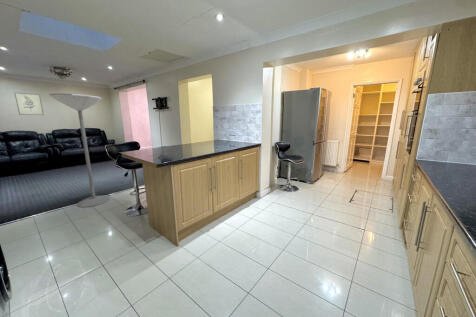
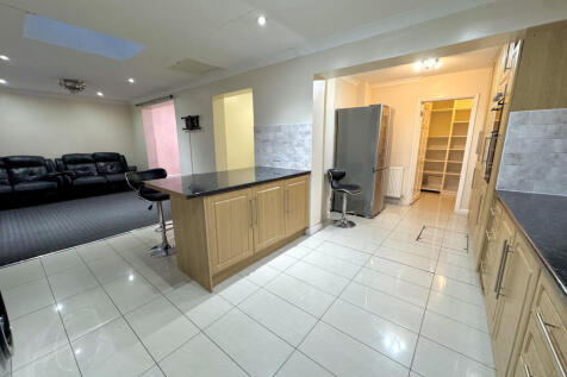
- floor lamp (86, 151)
- wall art (29, 104)
